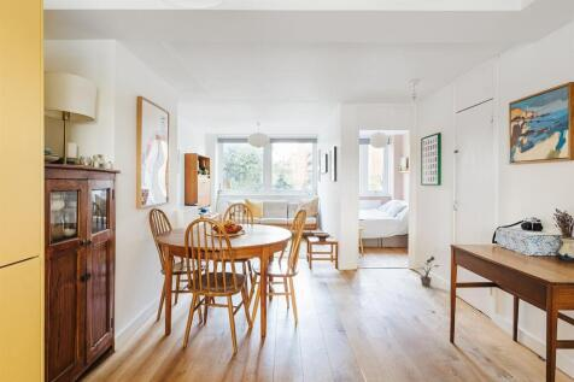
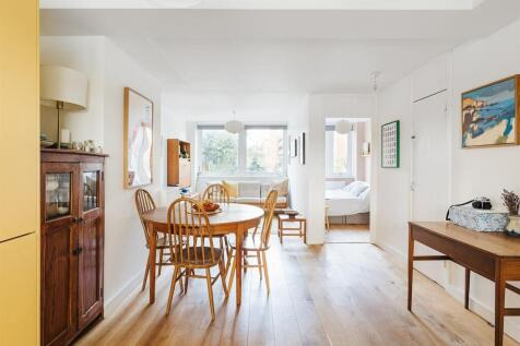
- potted plant (426, 271)
